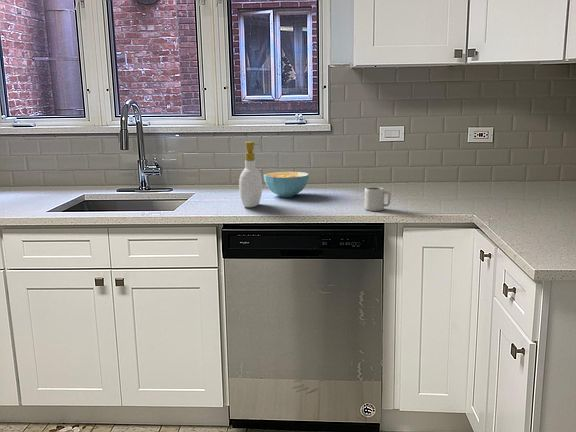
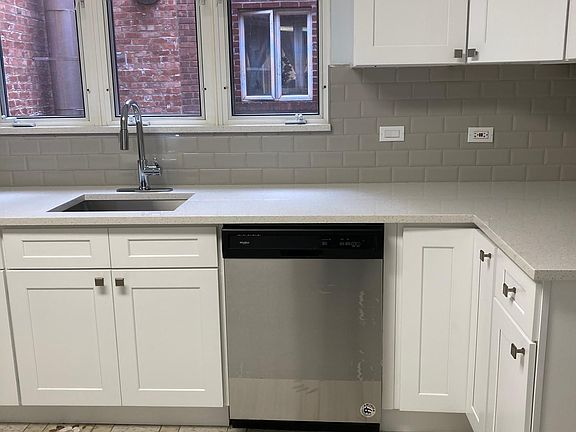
- cup (377, 198)
- cereal bowl (286, 185)
- soap bottle (251, 174)
